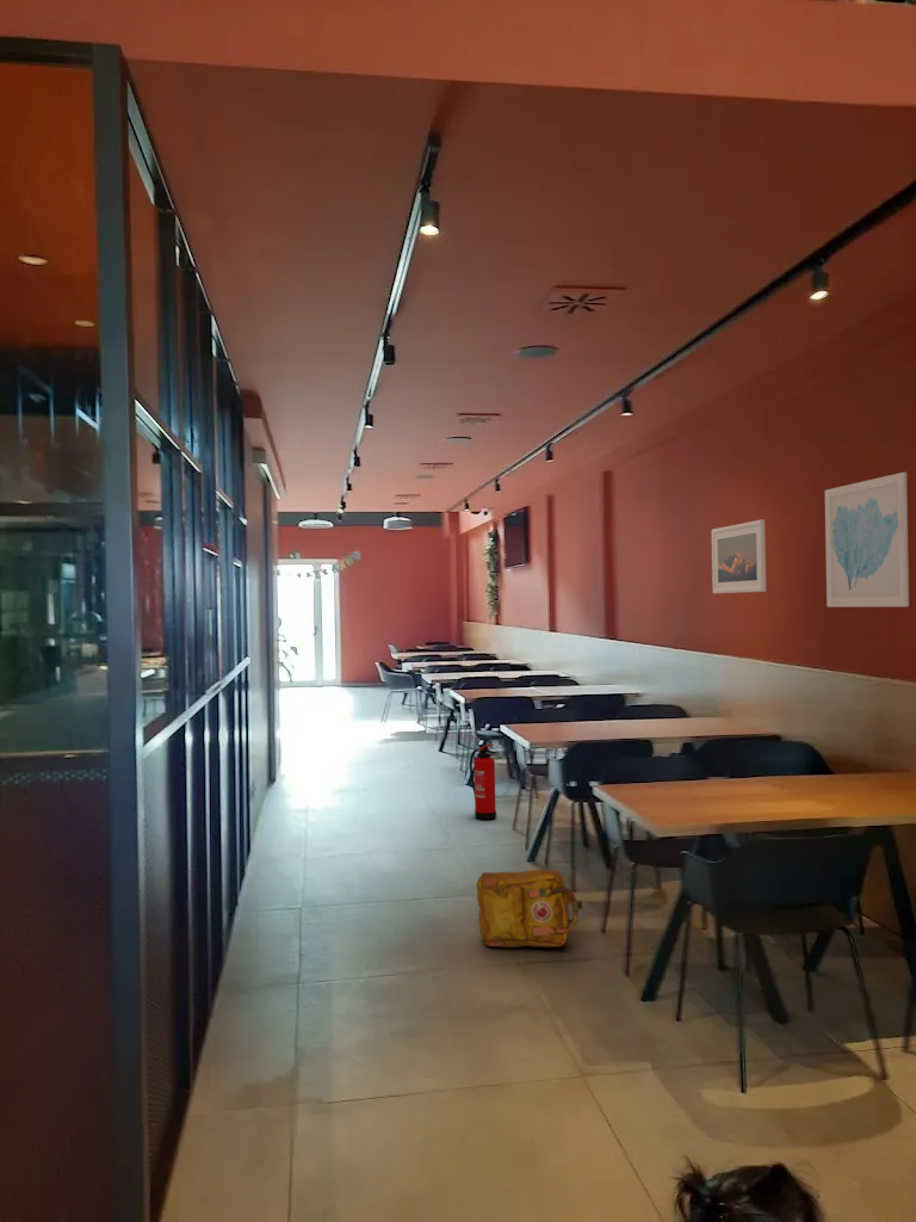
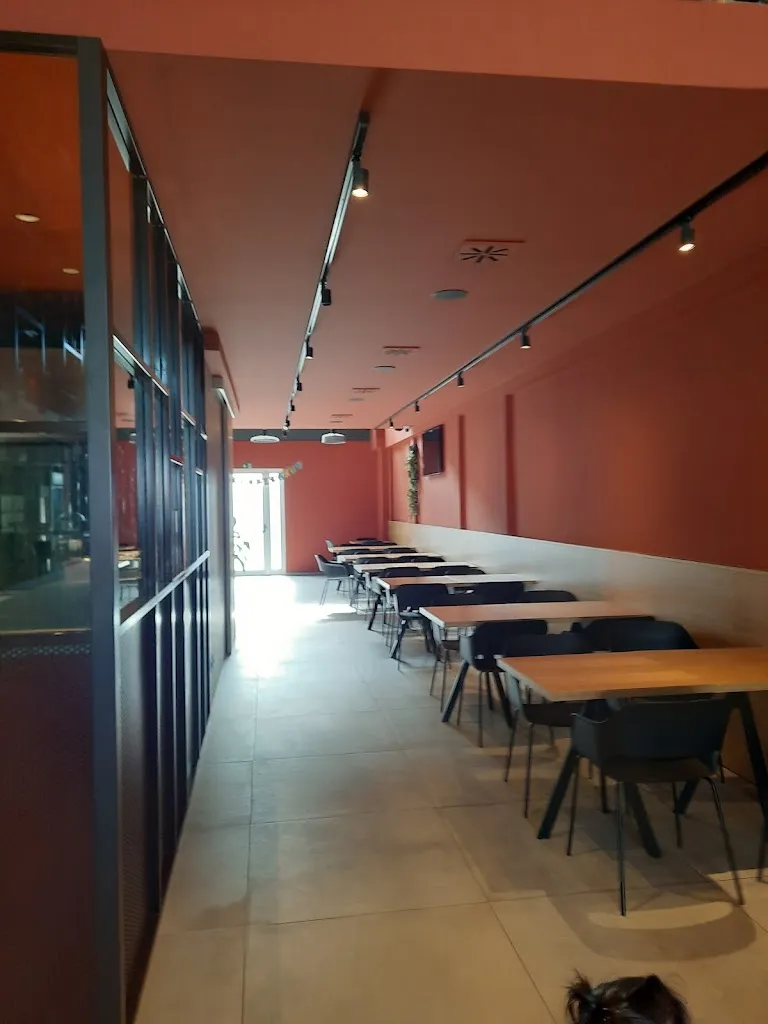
- backpack (528, 906)
- fire extinguisher (481, 778)
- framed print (737, 558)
- wall art (864, 544)
